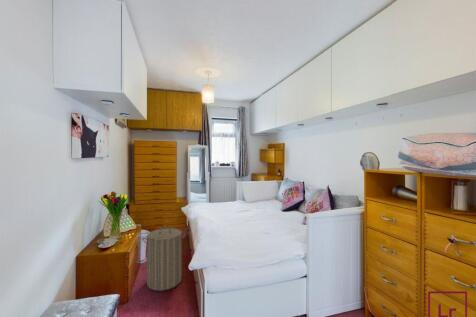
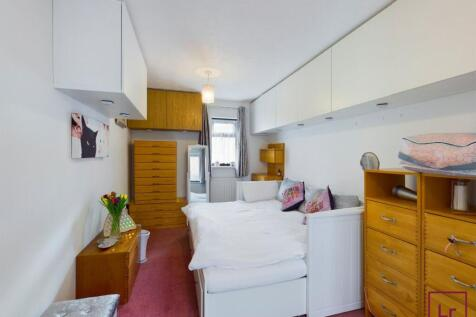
- laundry hamper (164, 253)
